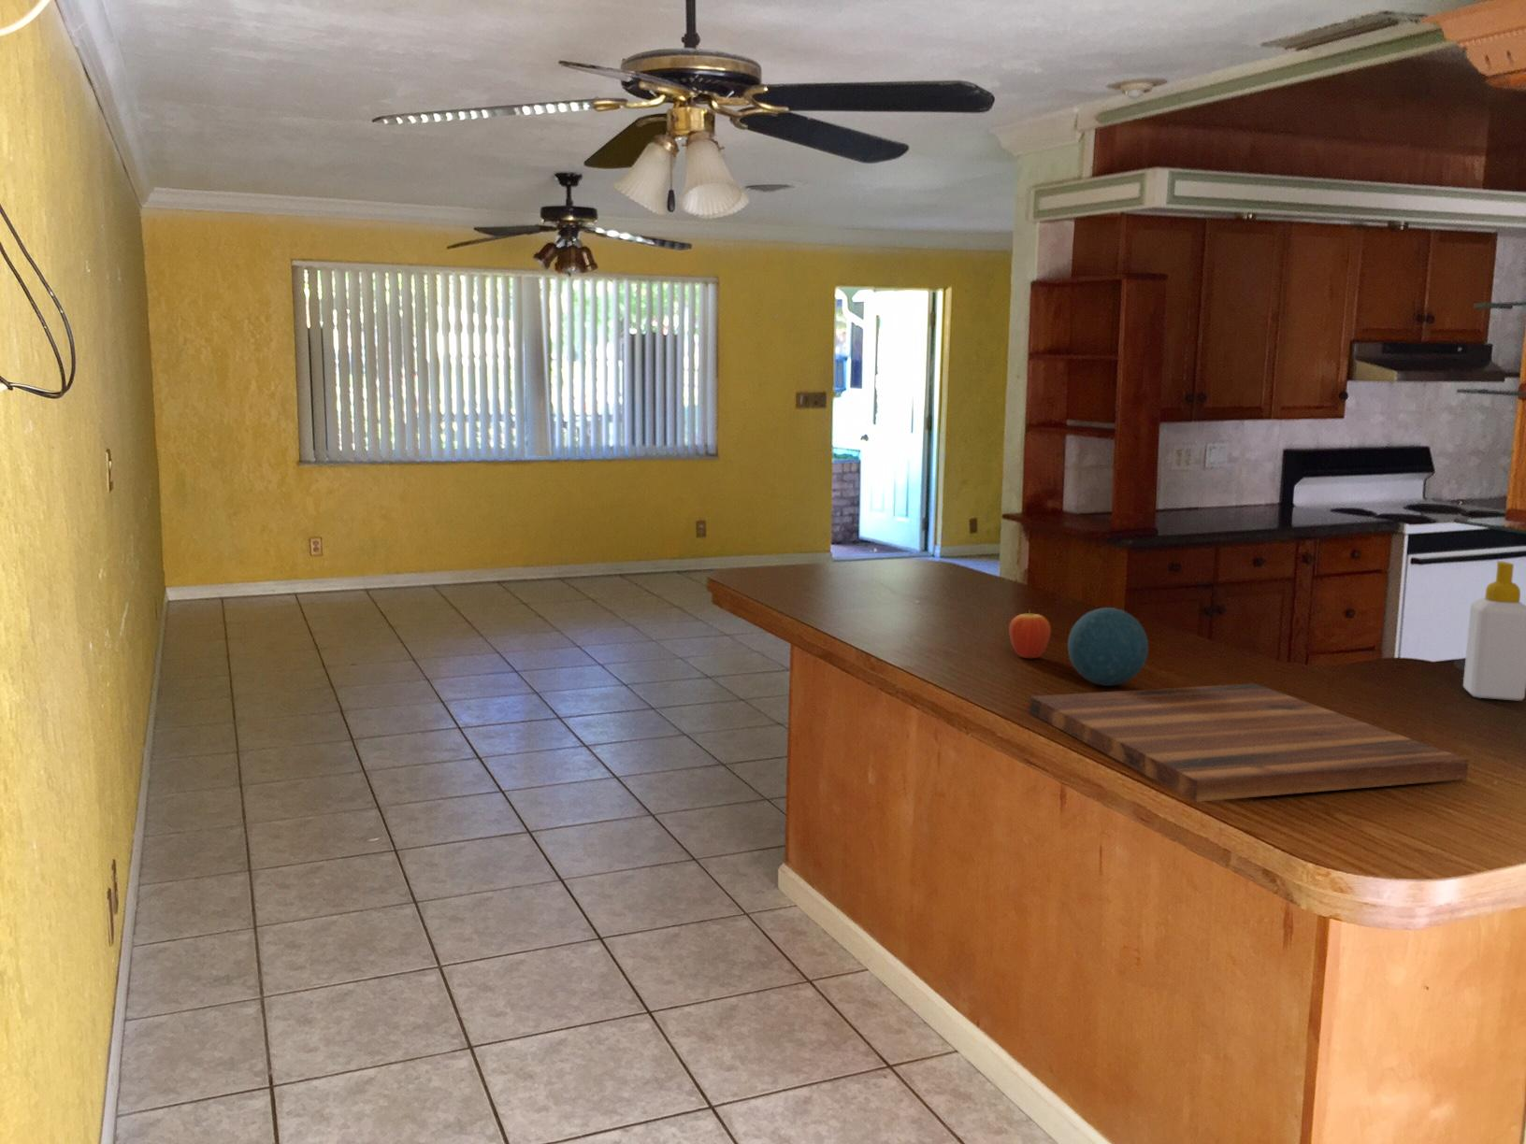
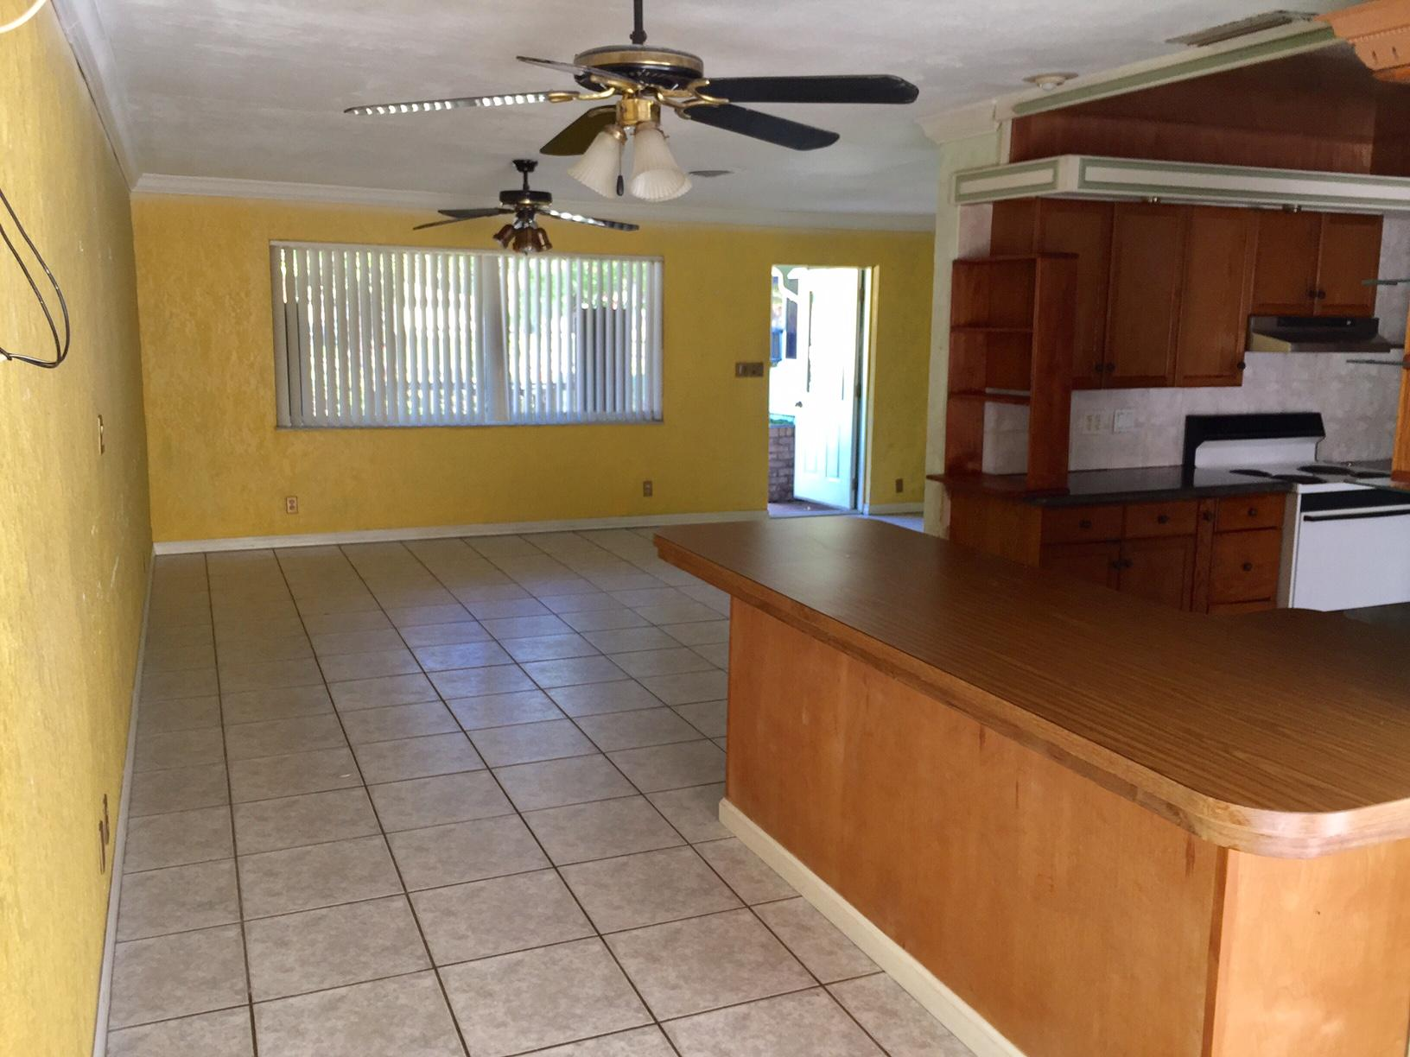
- cutting board (1229, 734)
- soap bottle (1498, 628)
- fruit (1030, 633)
- decorative orb (1107, 645)
